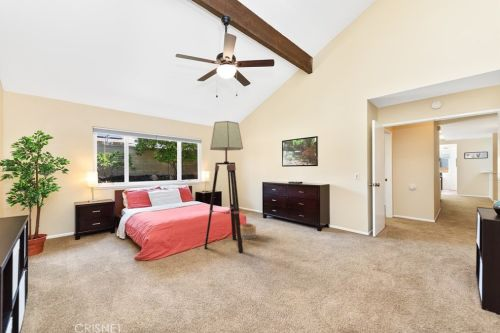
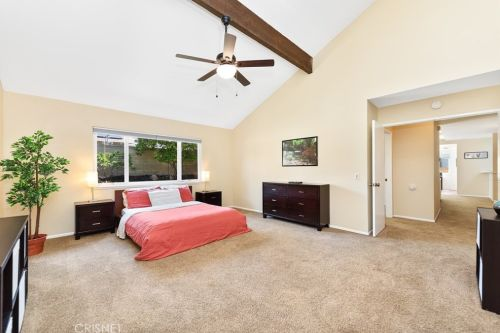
- floor lamp (229, 184)
- basket (248, 230)
